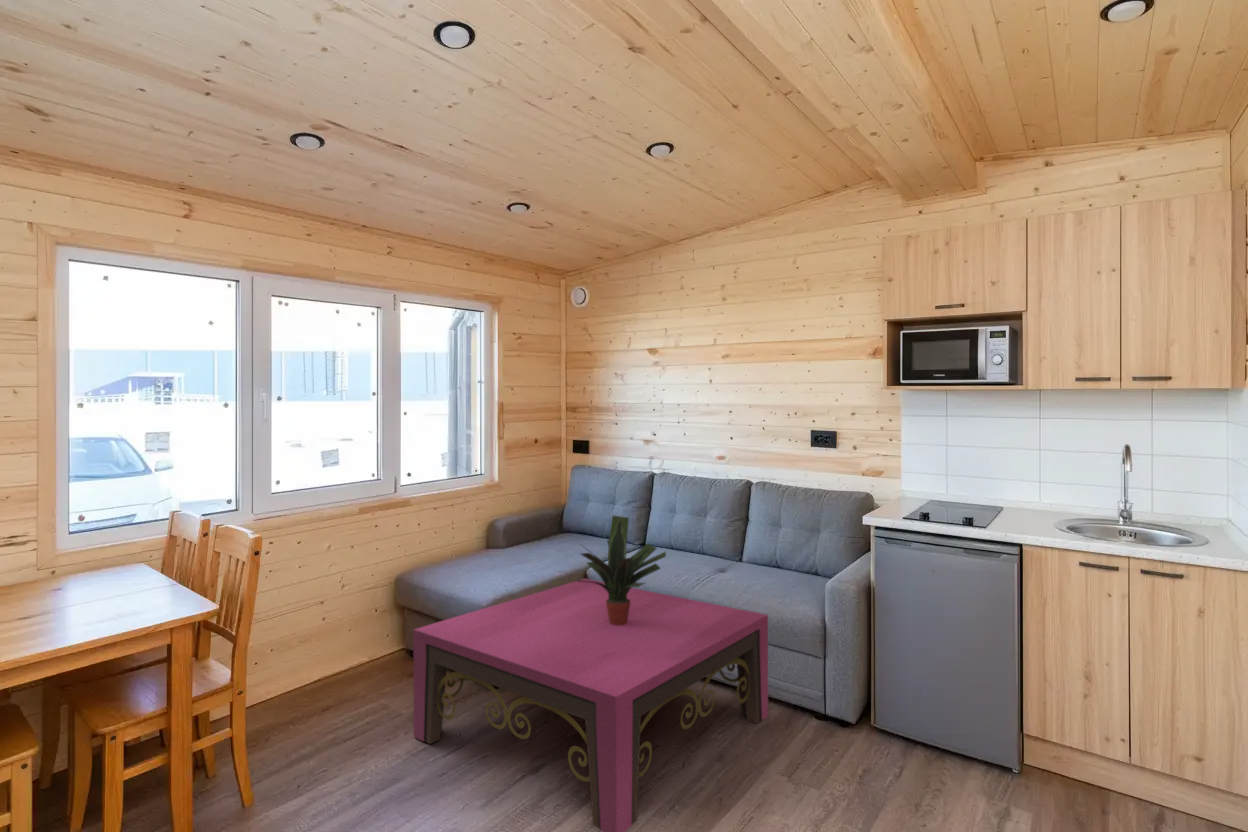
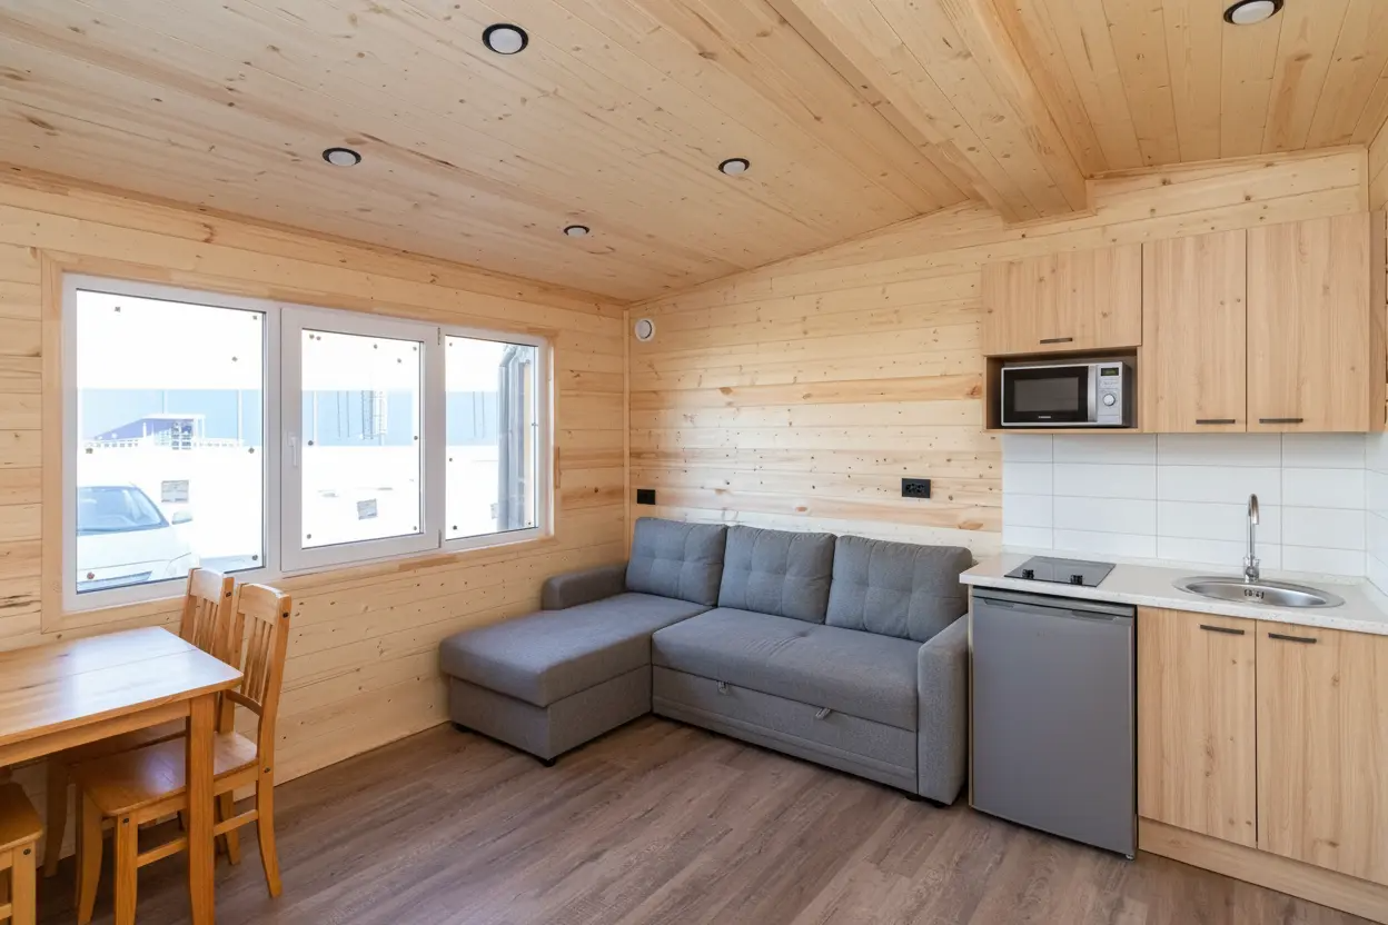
- potted plant (620, 571)
- coffee table (596, 673)
